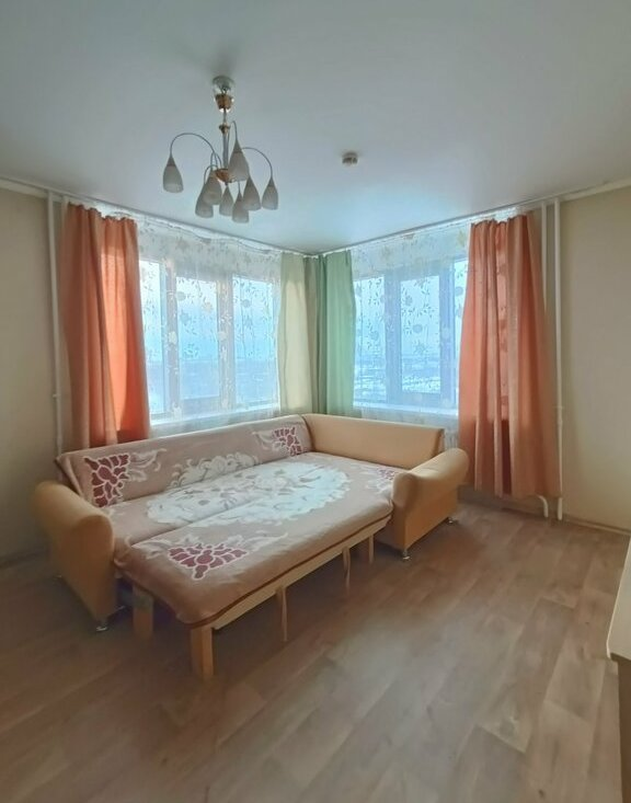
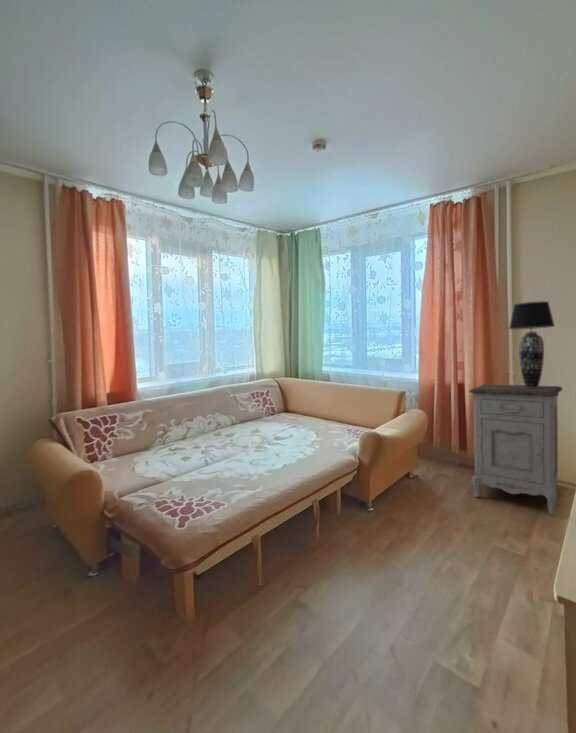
+ table lamp (531, 345)
+ nightstand (514, 443)
